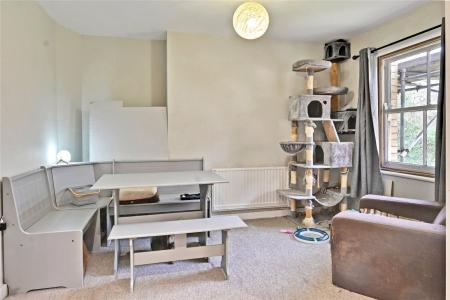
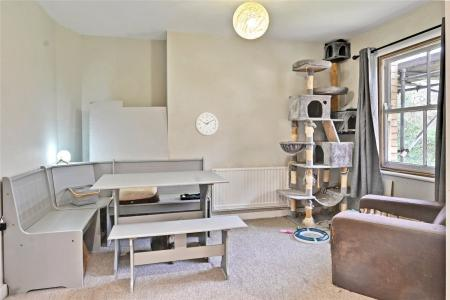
+ wall clock (206, 124)
